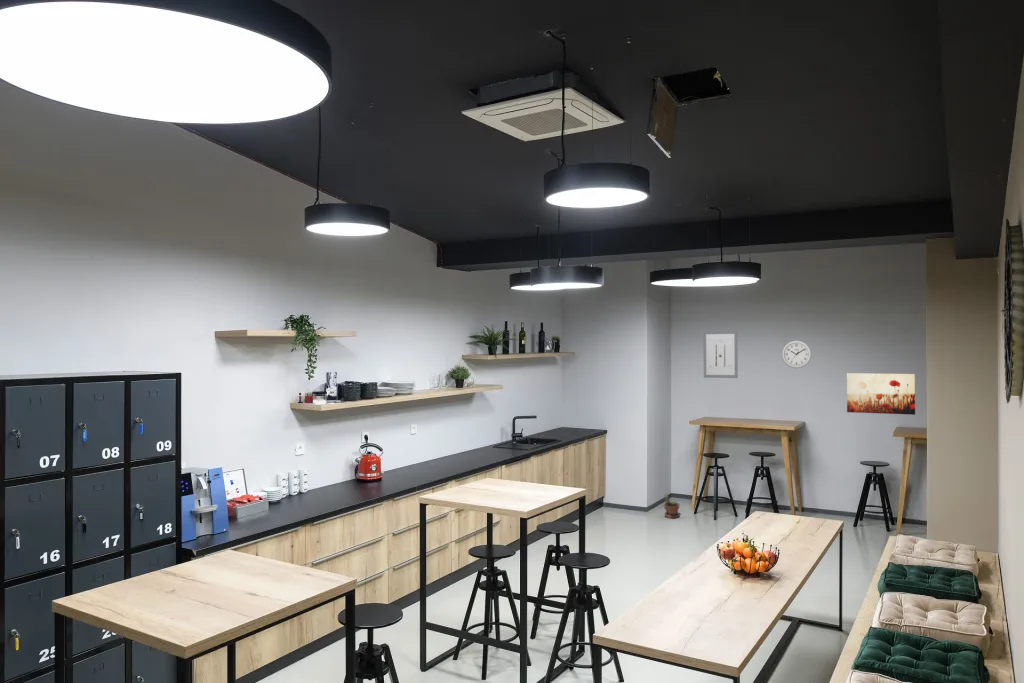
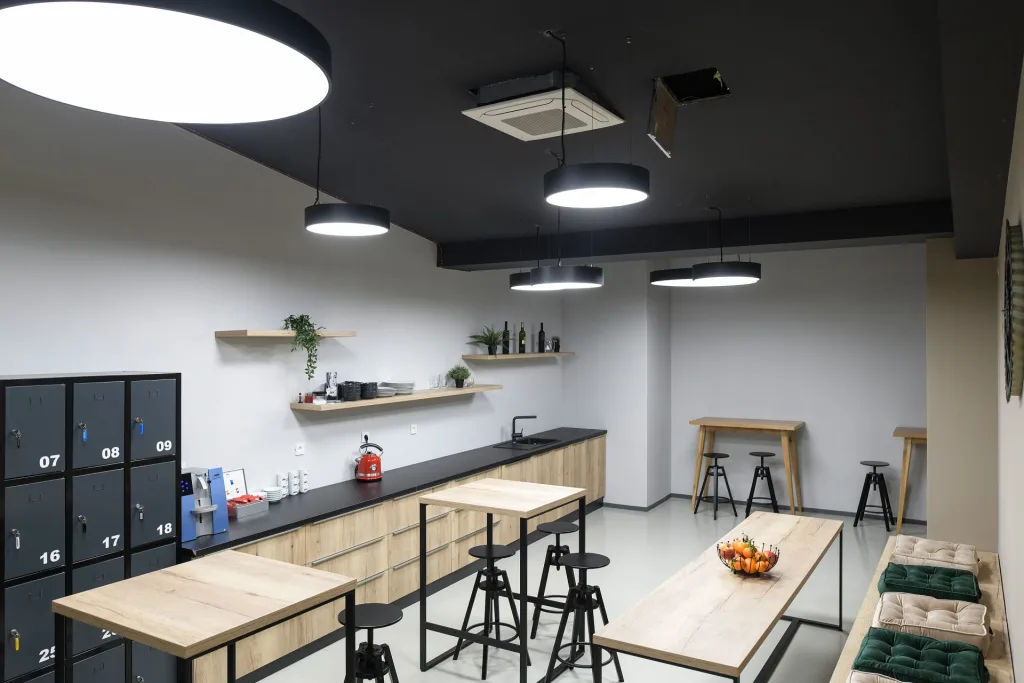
- wall art (720, 354)
- potted plant (671, 505)
- wall art (880, 393)
- wall clock (796, 354)
